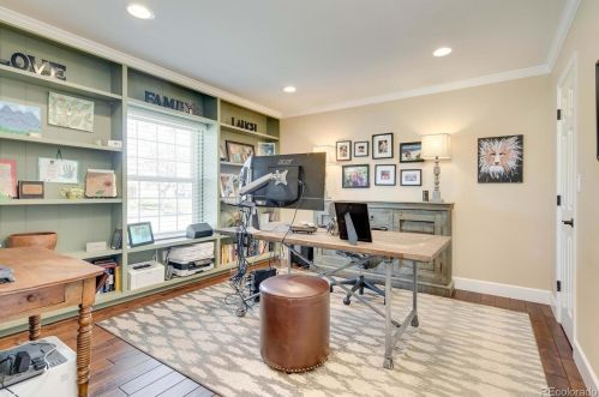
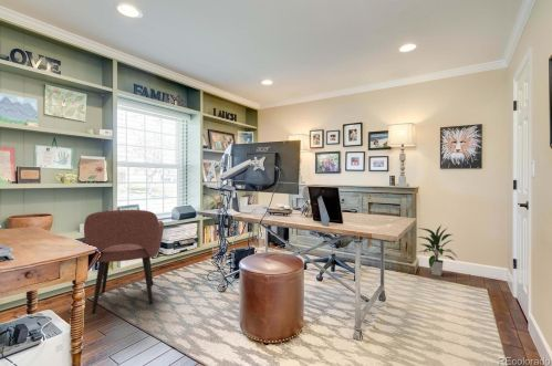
+ indoor plant (436, 249)
+ armchair (125, 252)
